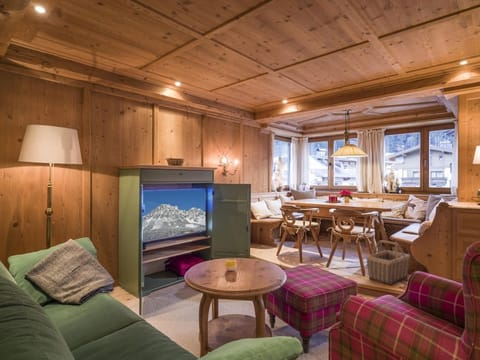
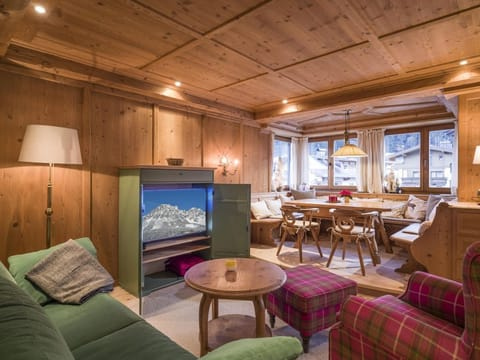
- basket (388, 260)
